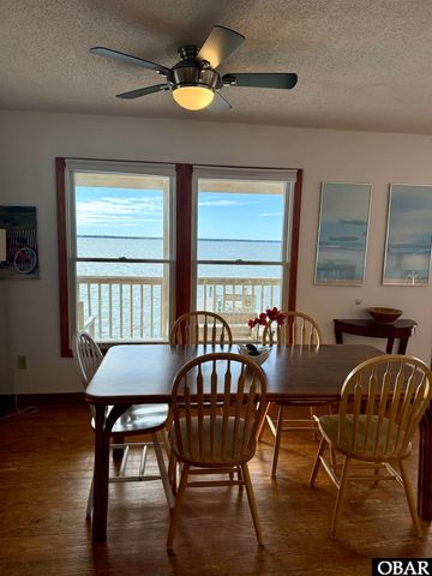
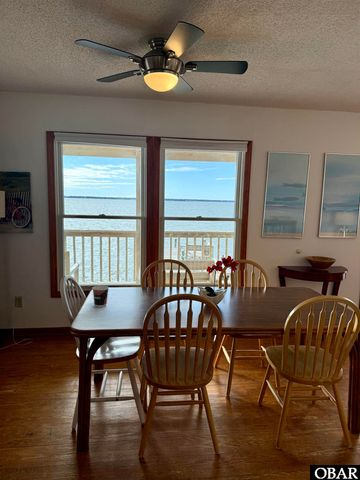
+ cup (100, 296)
